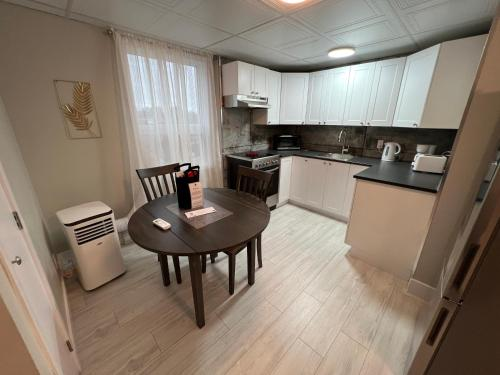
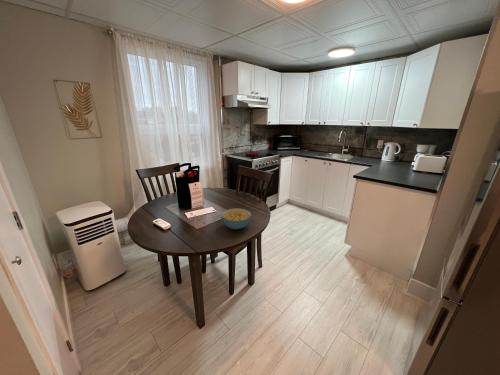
+ cereal bowl (236, 220)
